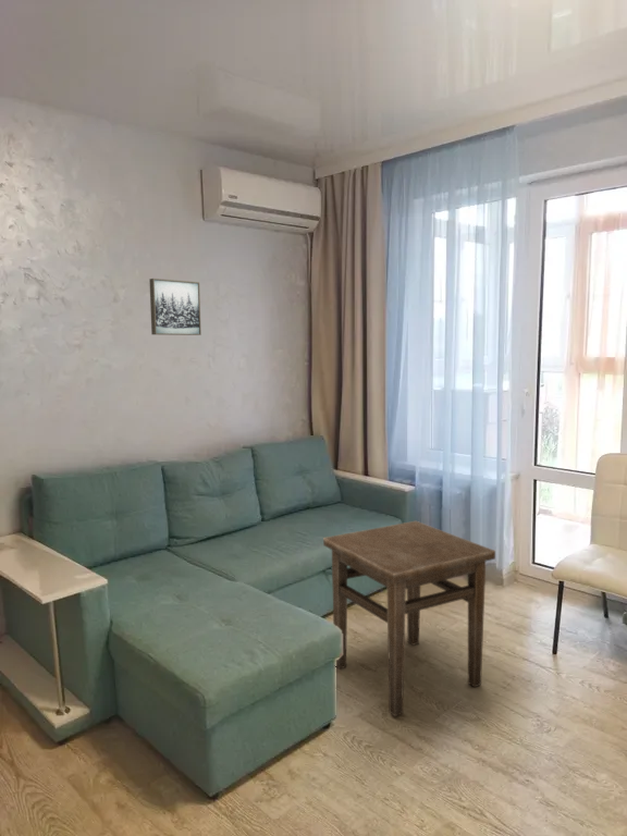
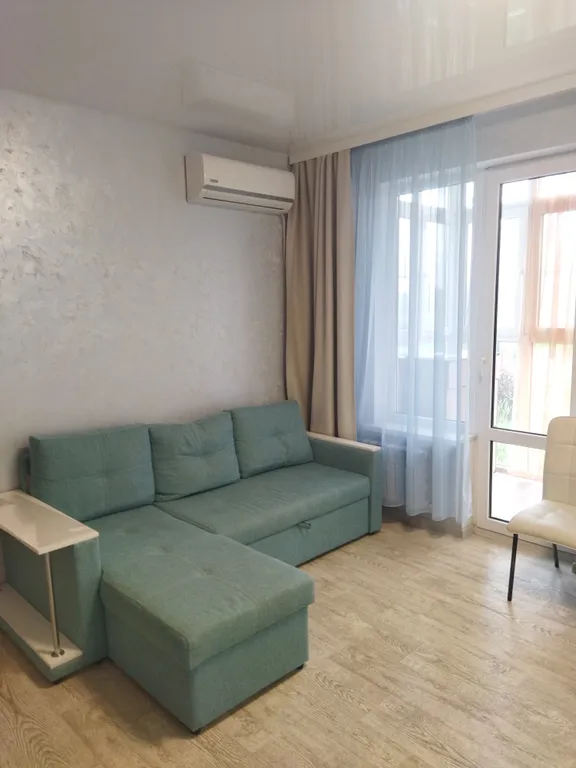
- wall art (175, 307)
- side table (405, 610)
